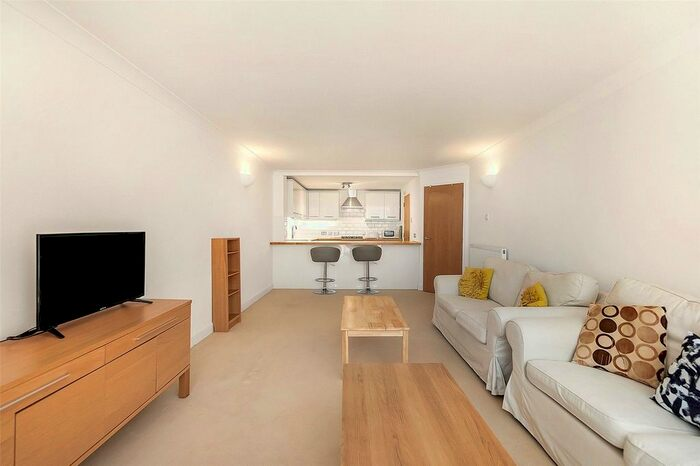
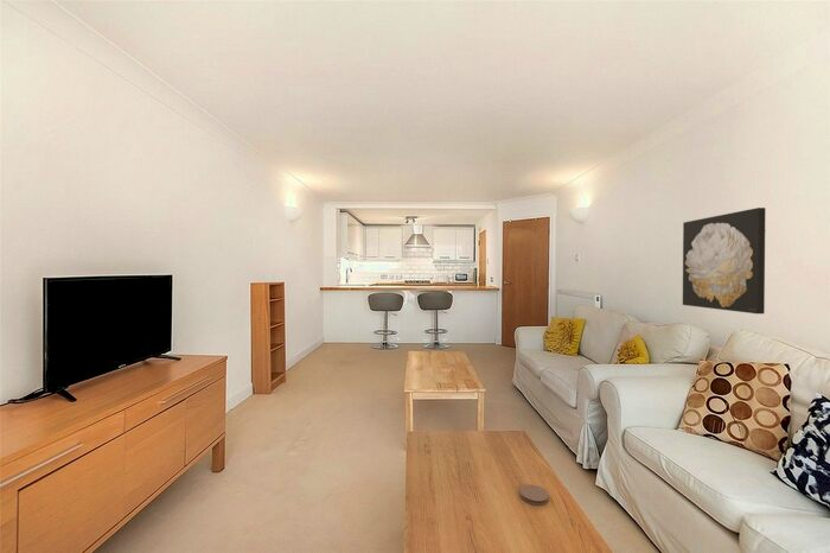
+ wall art (719, 262)
+ coaster (534, 494)
